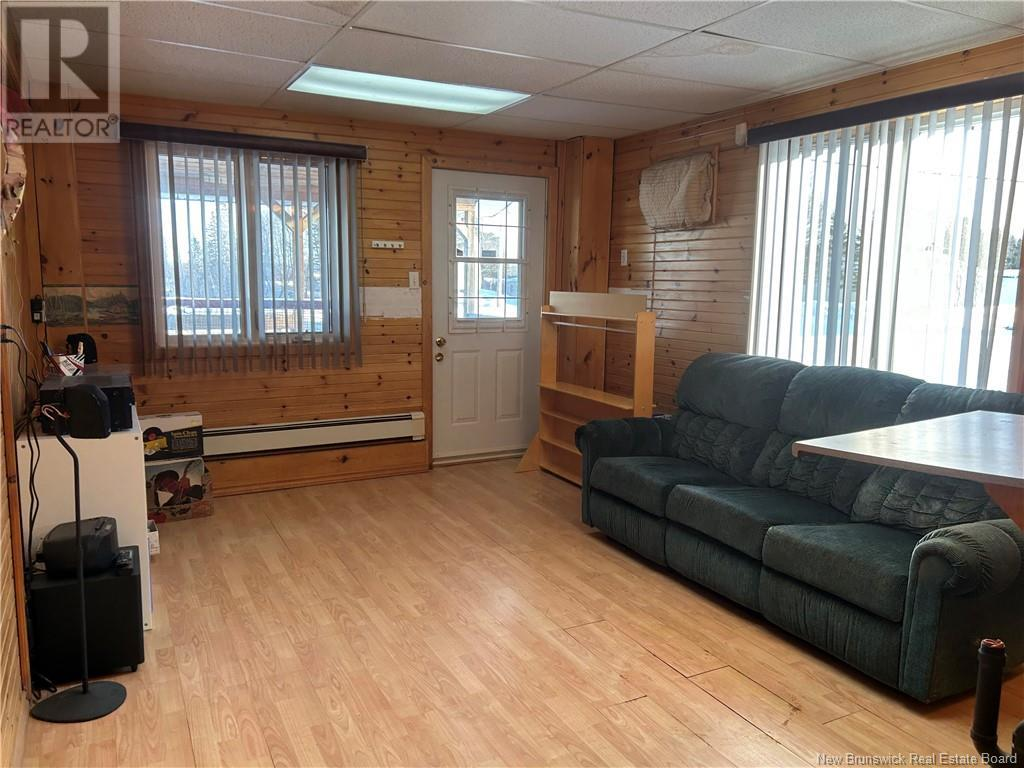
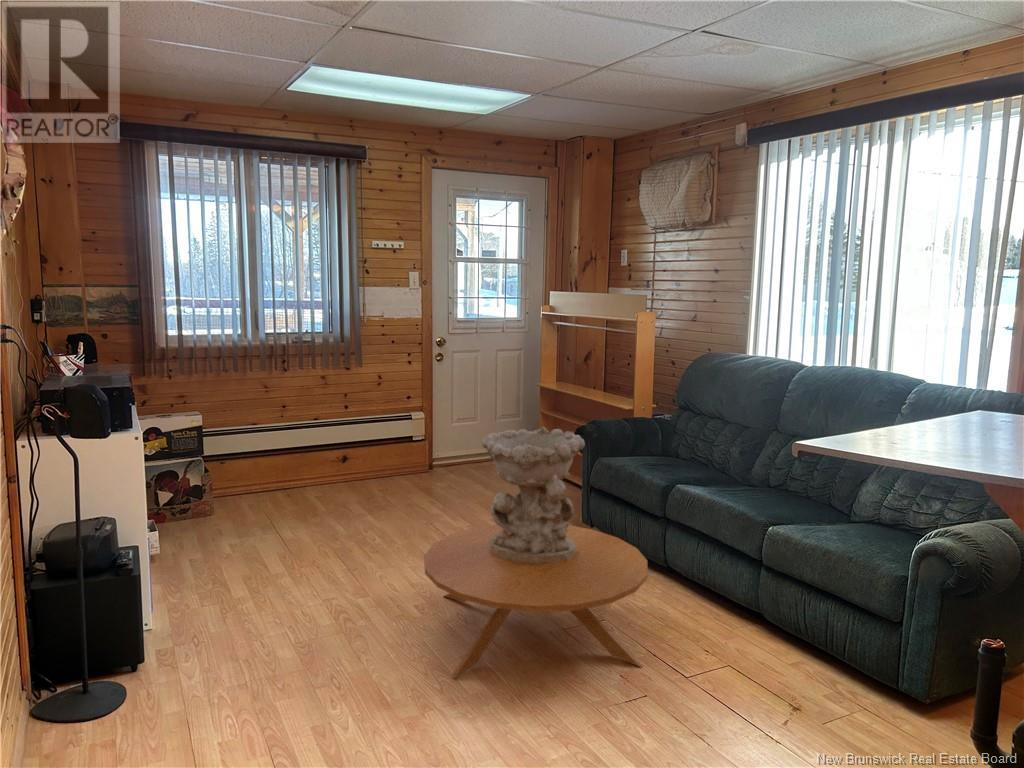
+ decorative bowl (533, 491)
+ coffee table (534, 593)
